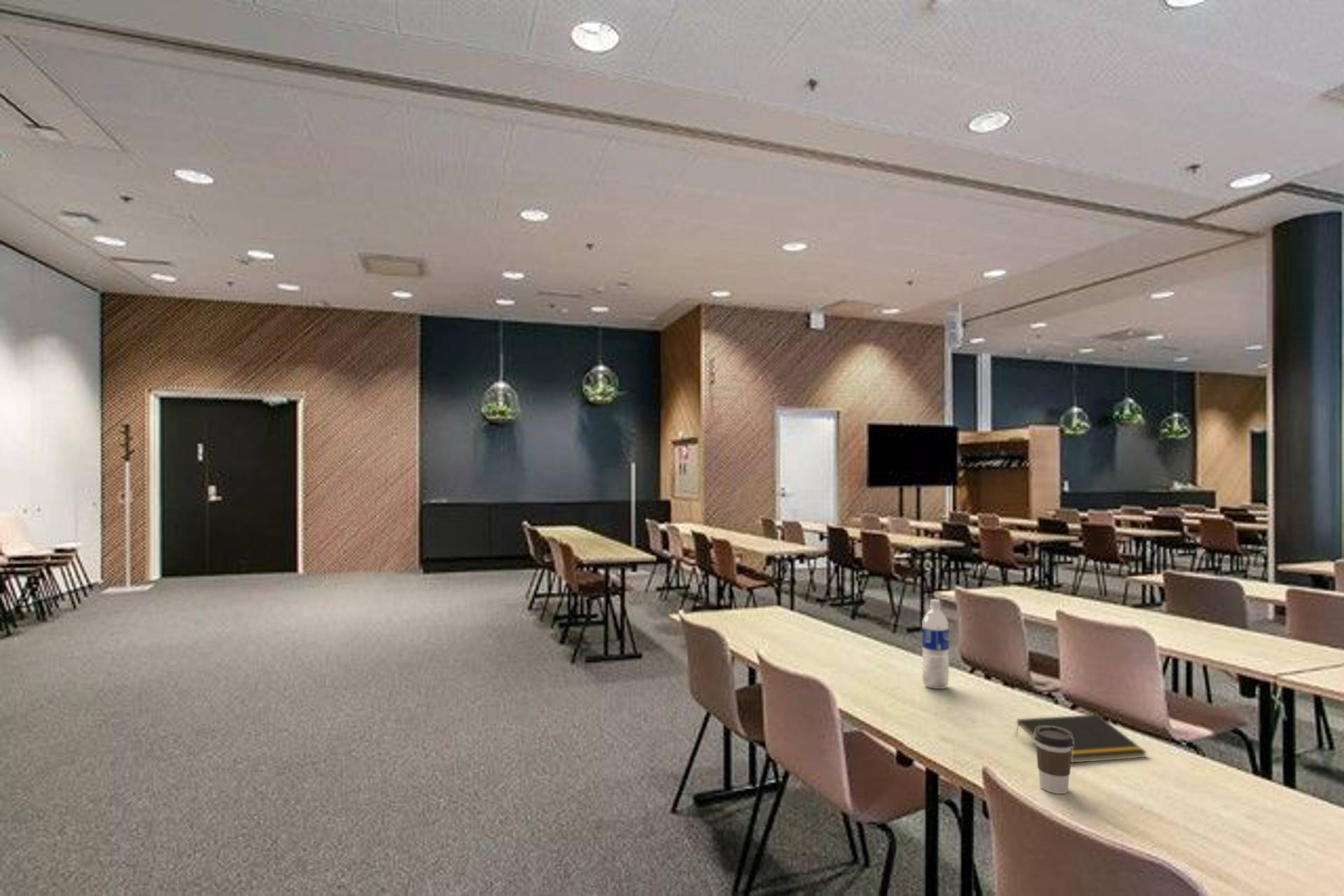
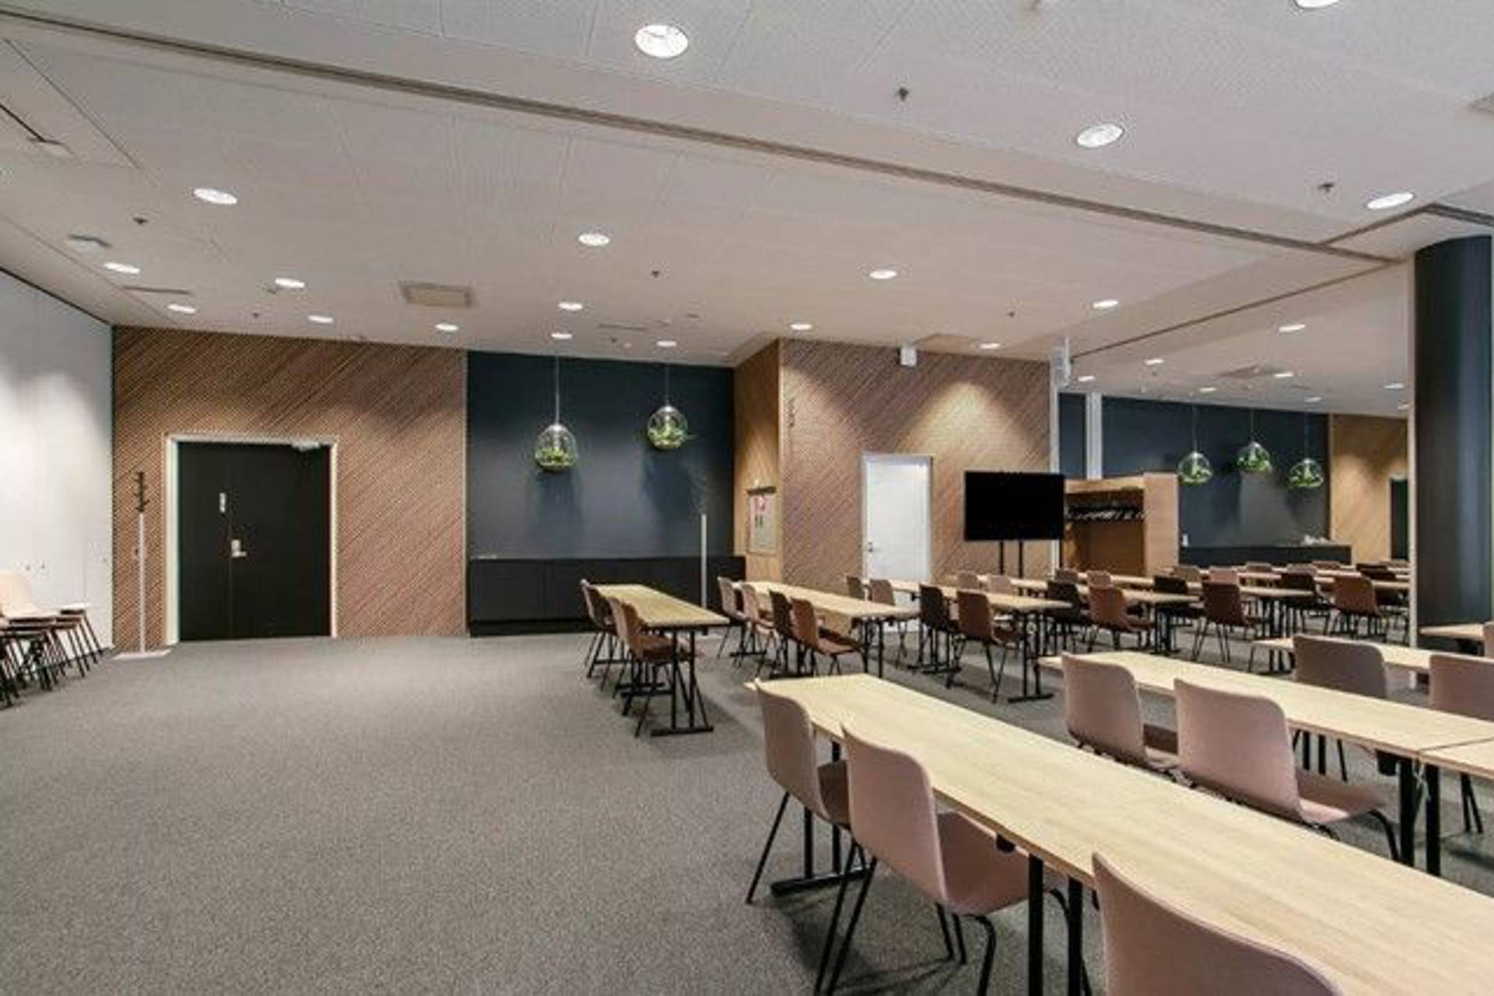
- water bottle (935, 643)
- notepad (1079, 737)
- coffee cup (1054, 760)
